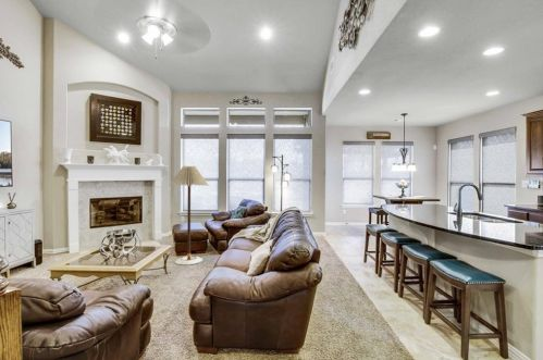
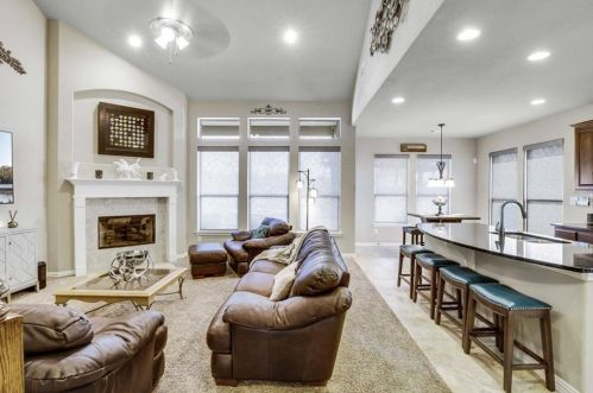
- floor lamp (188, 213)
